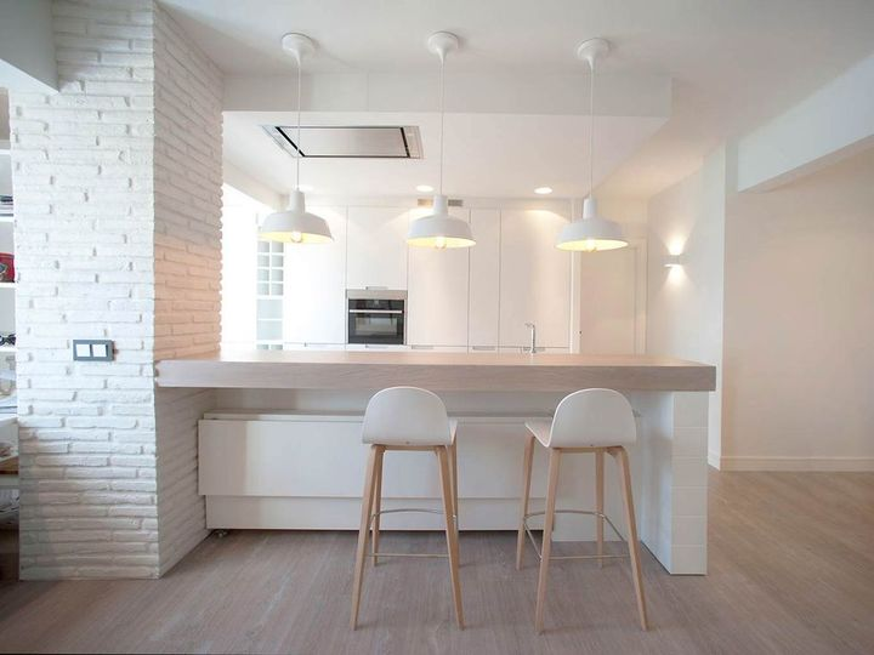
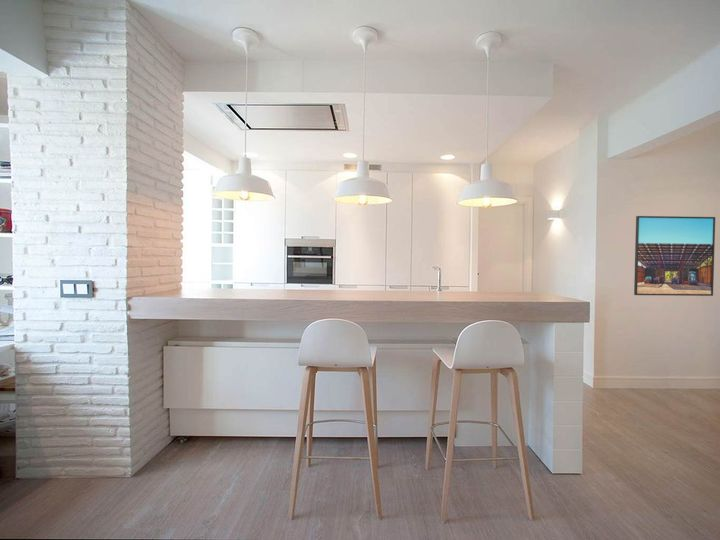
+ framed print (674, 256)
